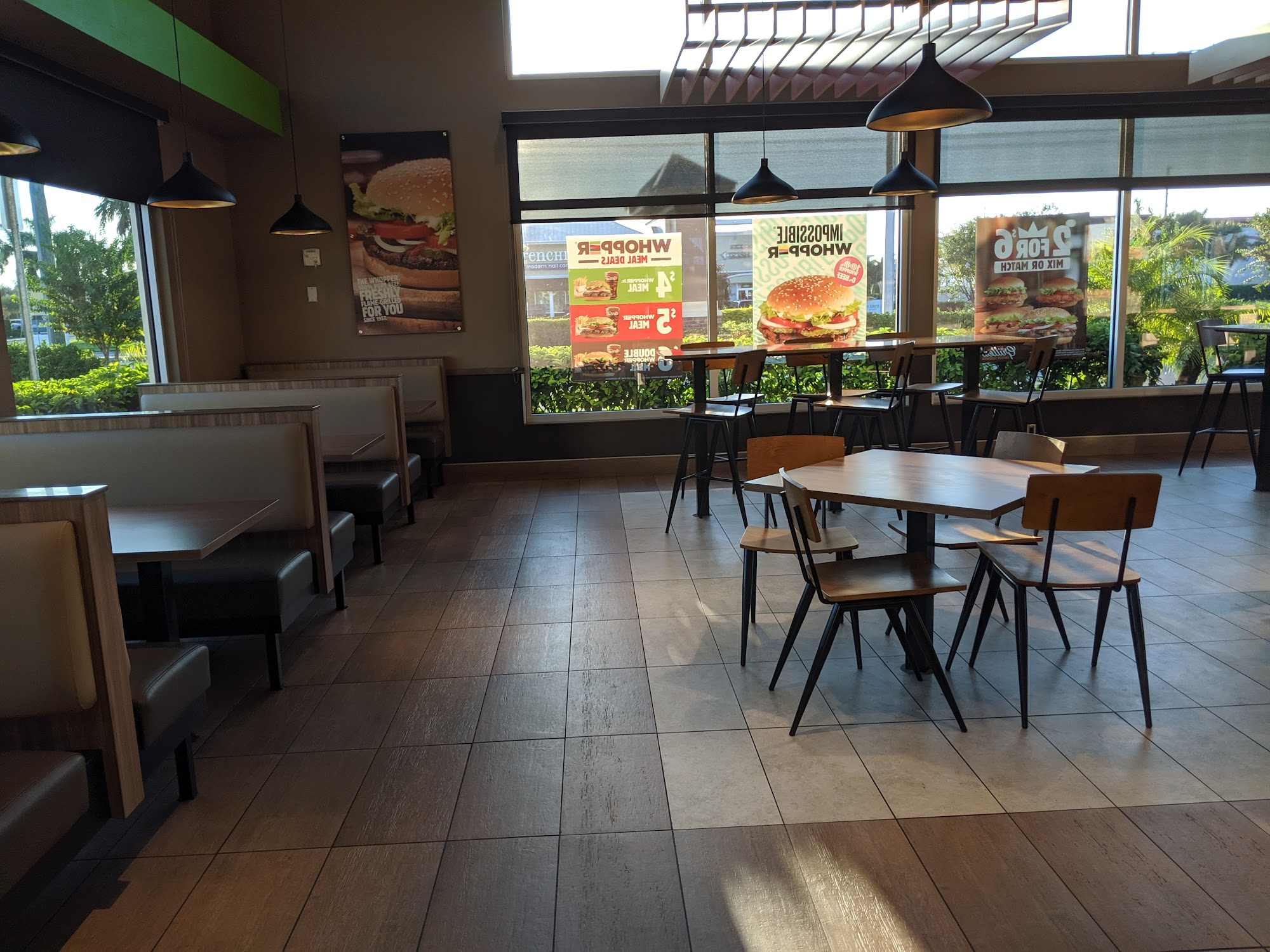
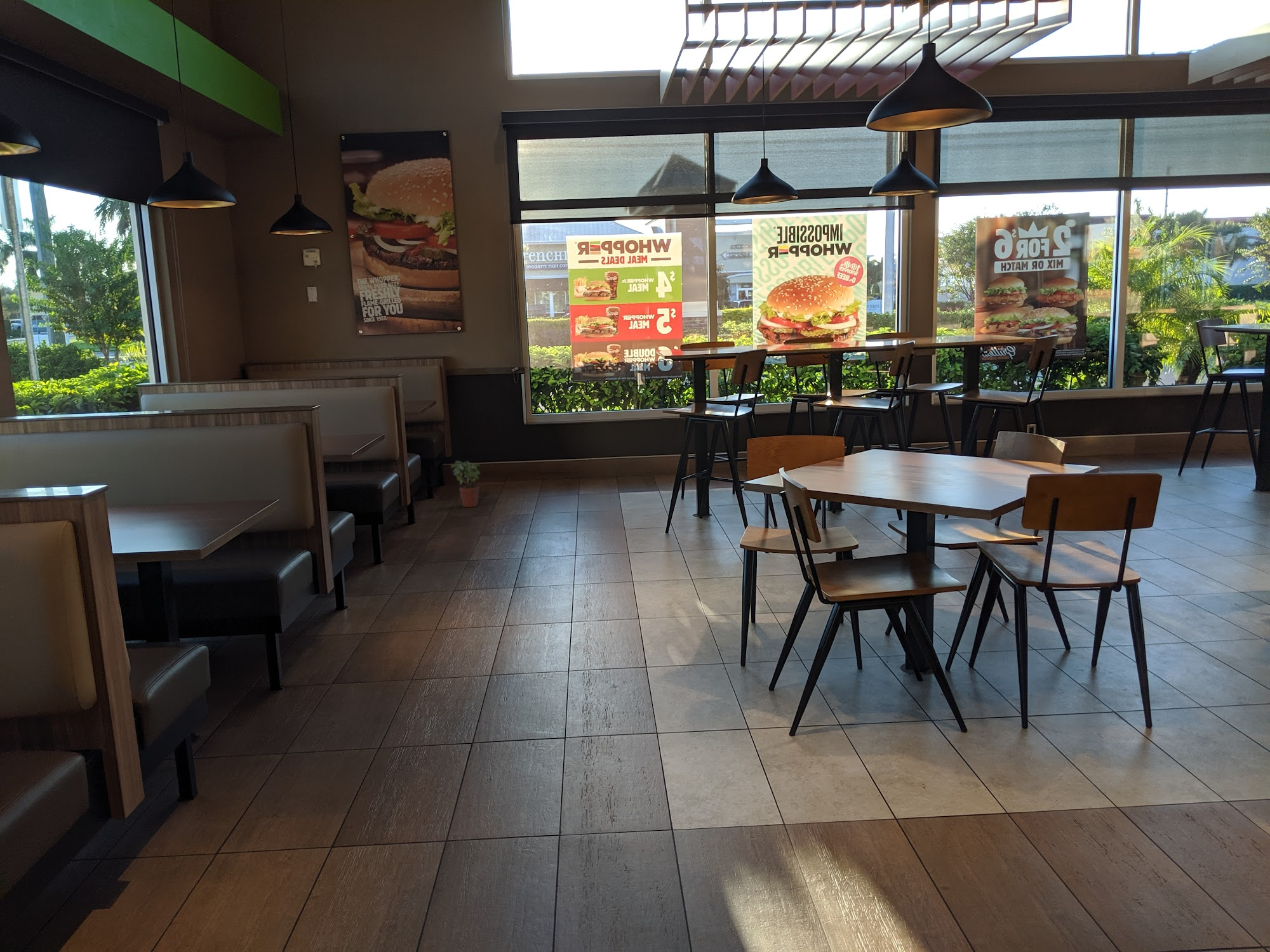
+ potted plant (467, 482)
